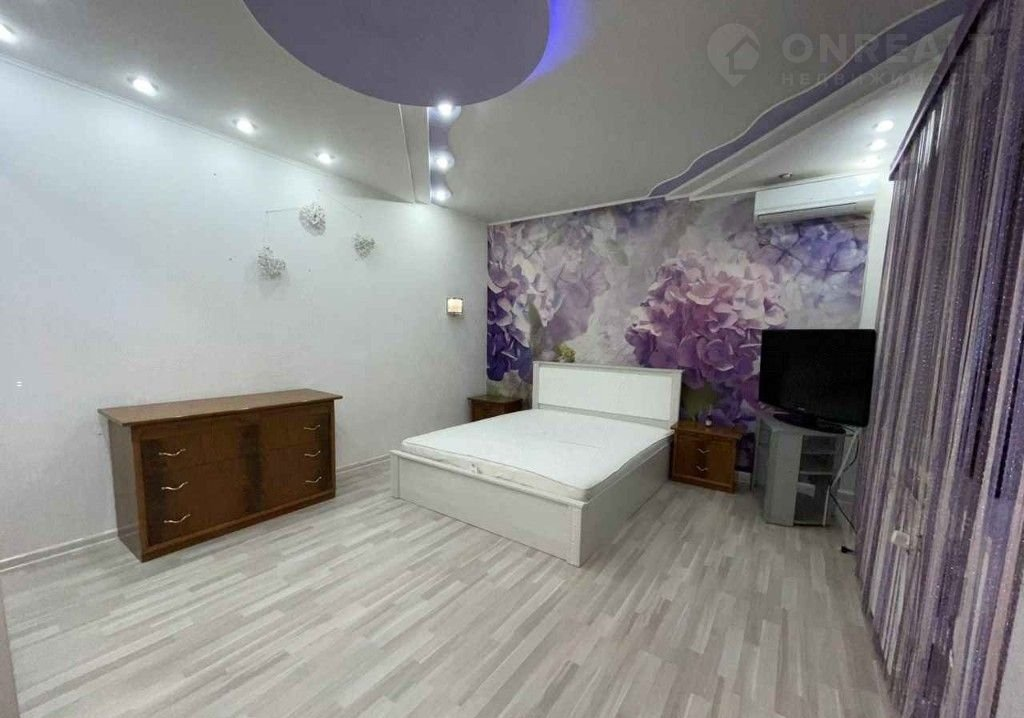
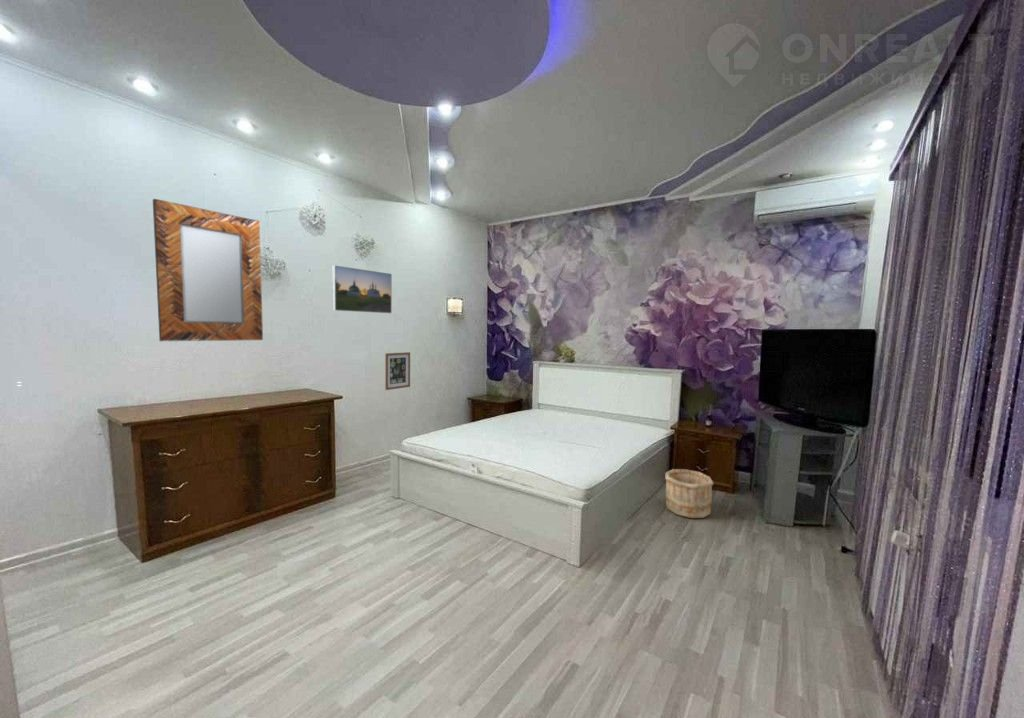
+ wooden bucket (687, 492)
+ wall art (398, 370)
+ home mirror (213, 276)
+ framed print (364, 291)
